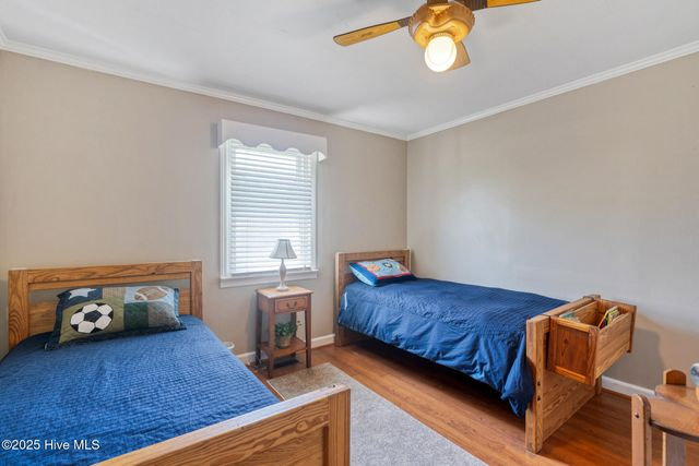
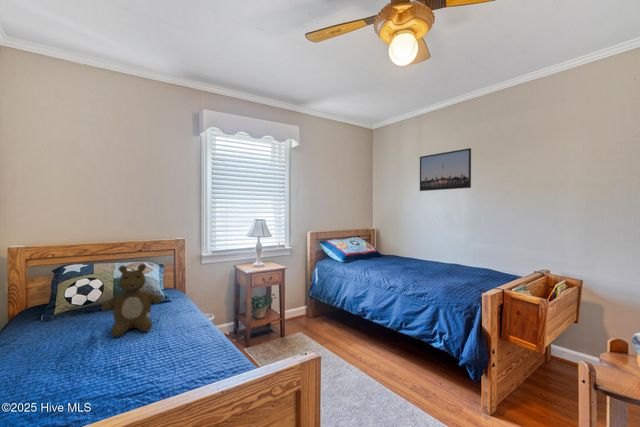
+ teddy bear (132, 297)
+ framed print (443, 171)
